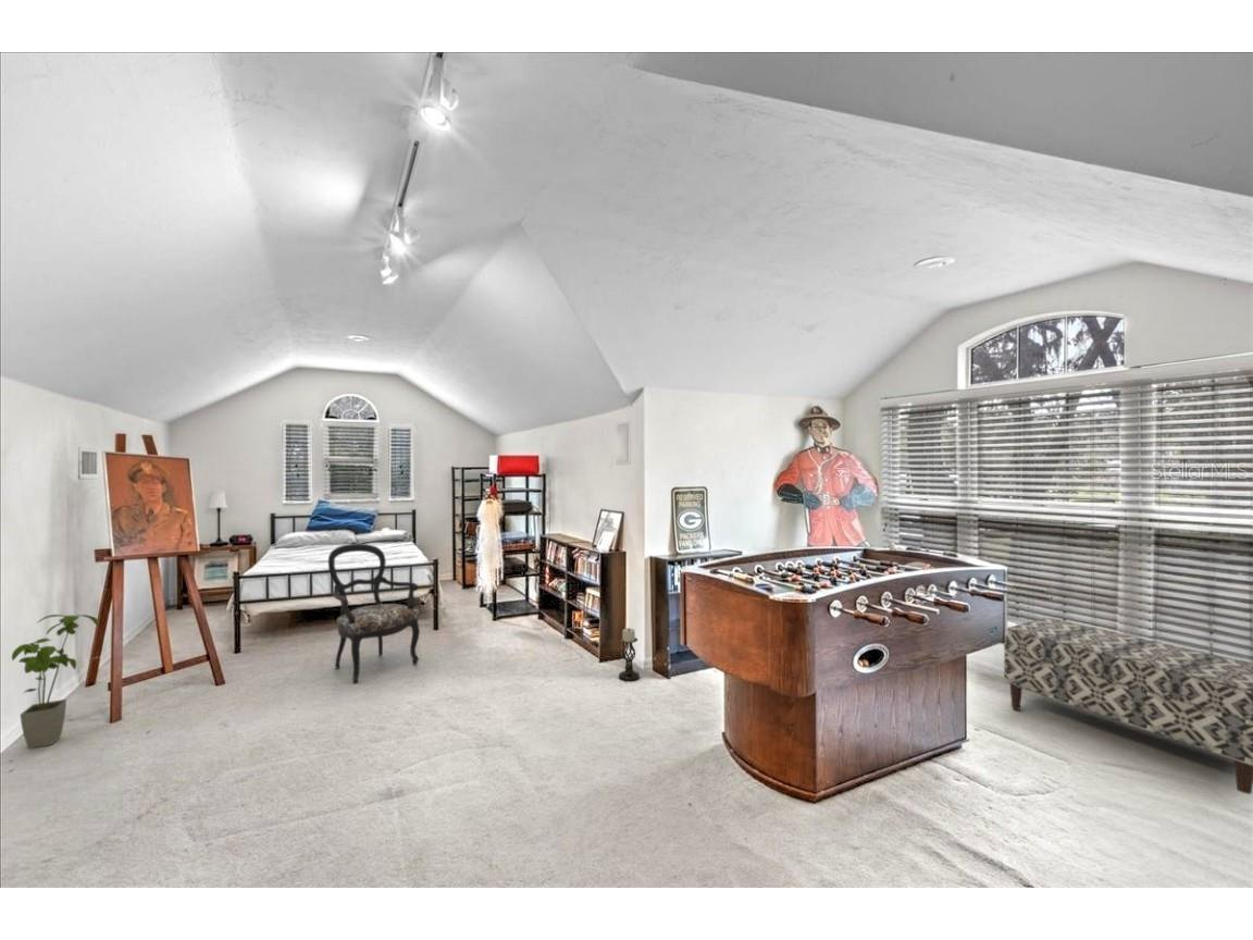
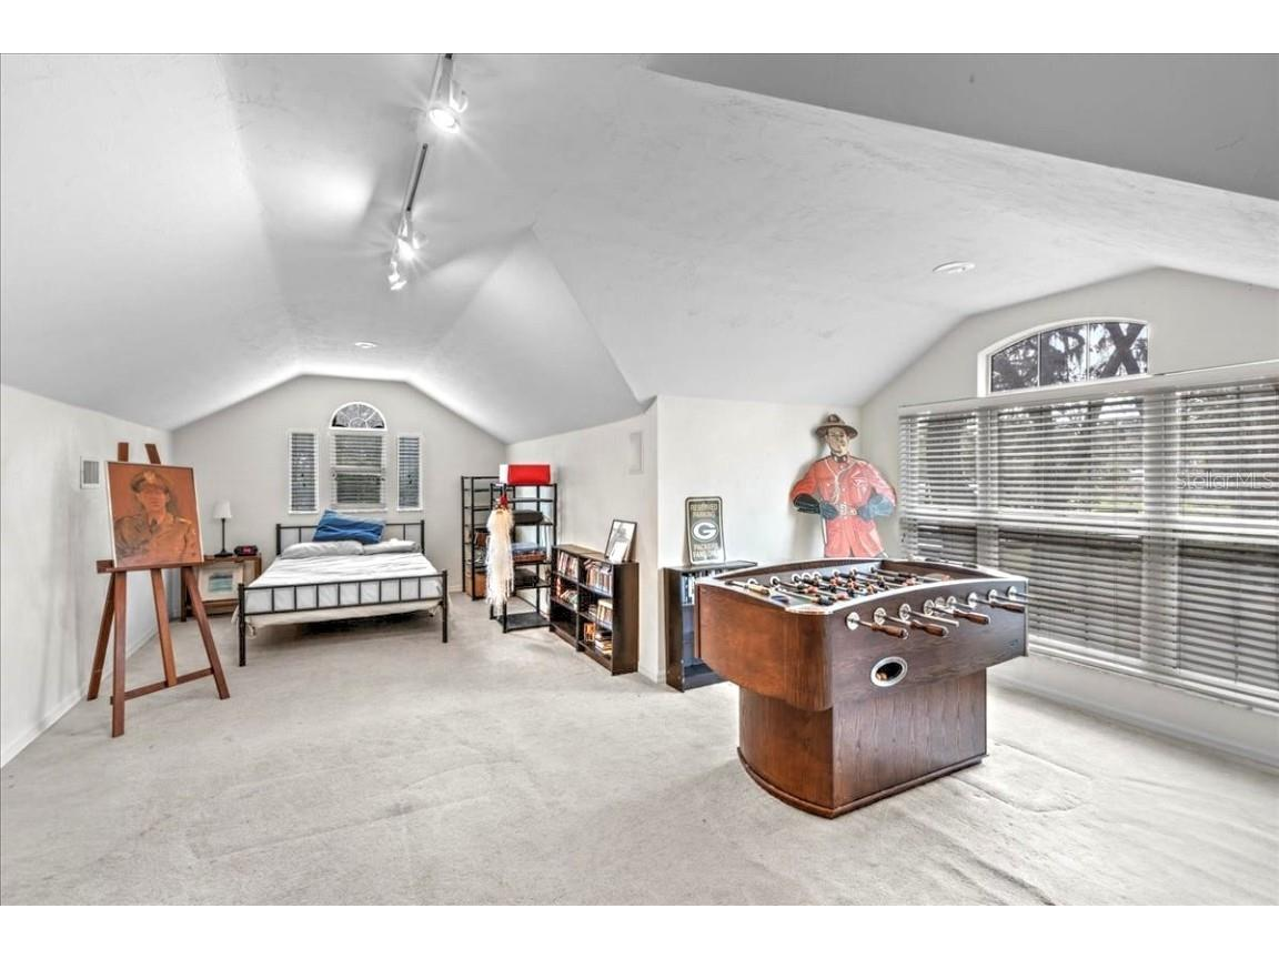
- bench (1130, 691)
- armchair (370, 606)
- candle holder (629, 653)
- house plant (54, 676)
